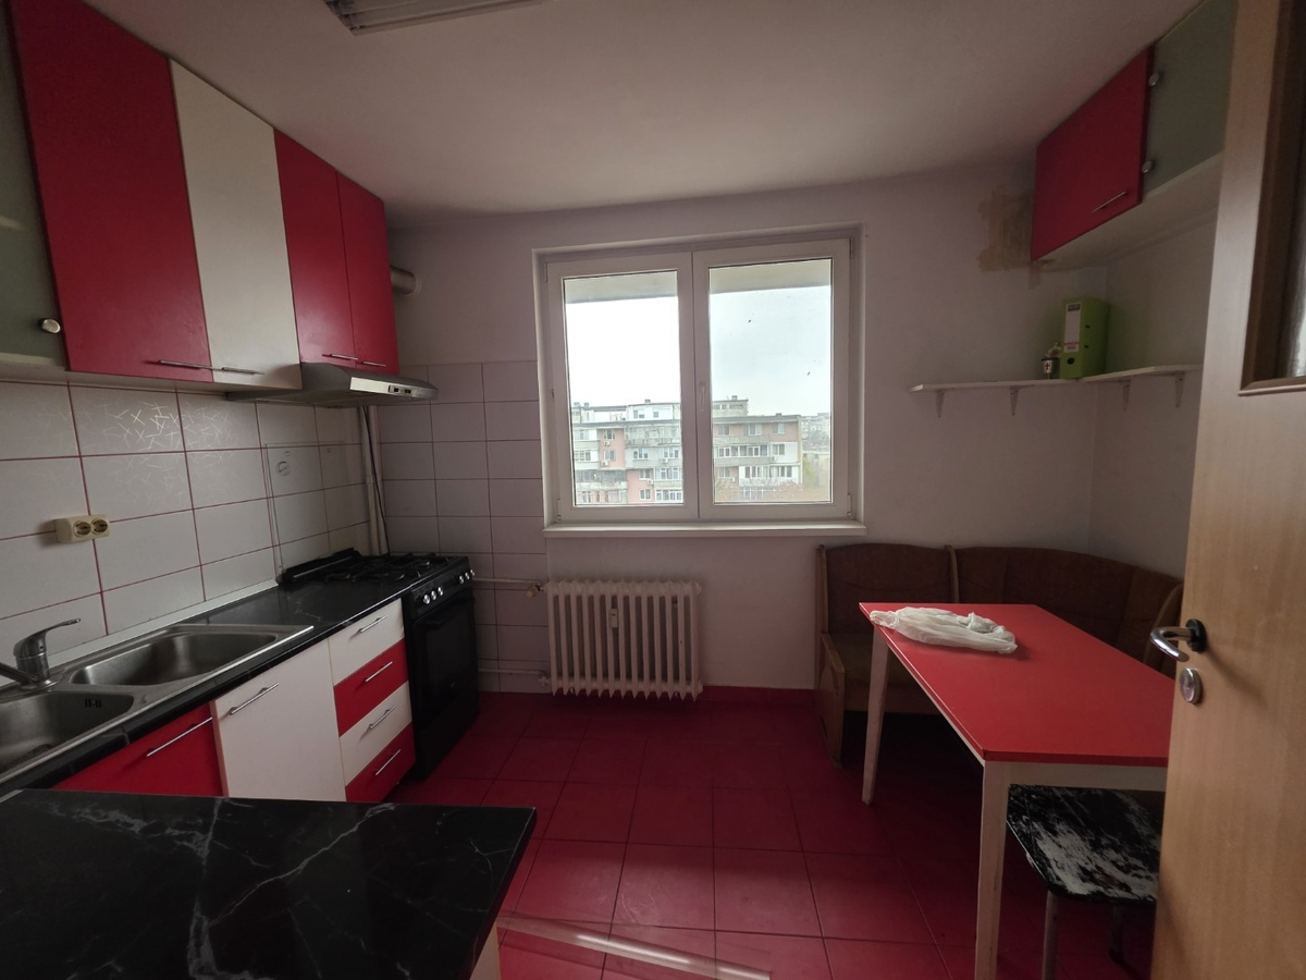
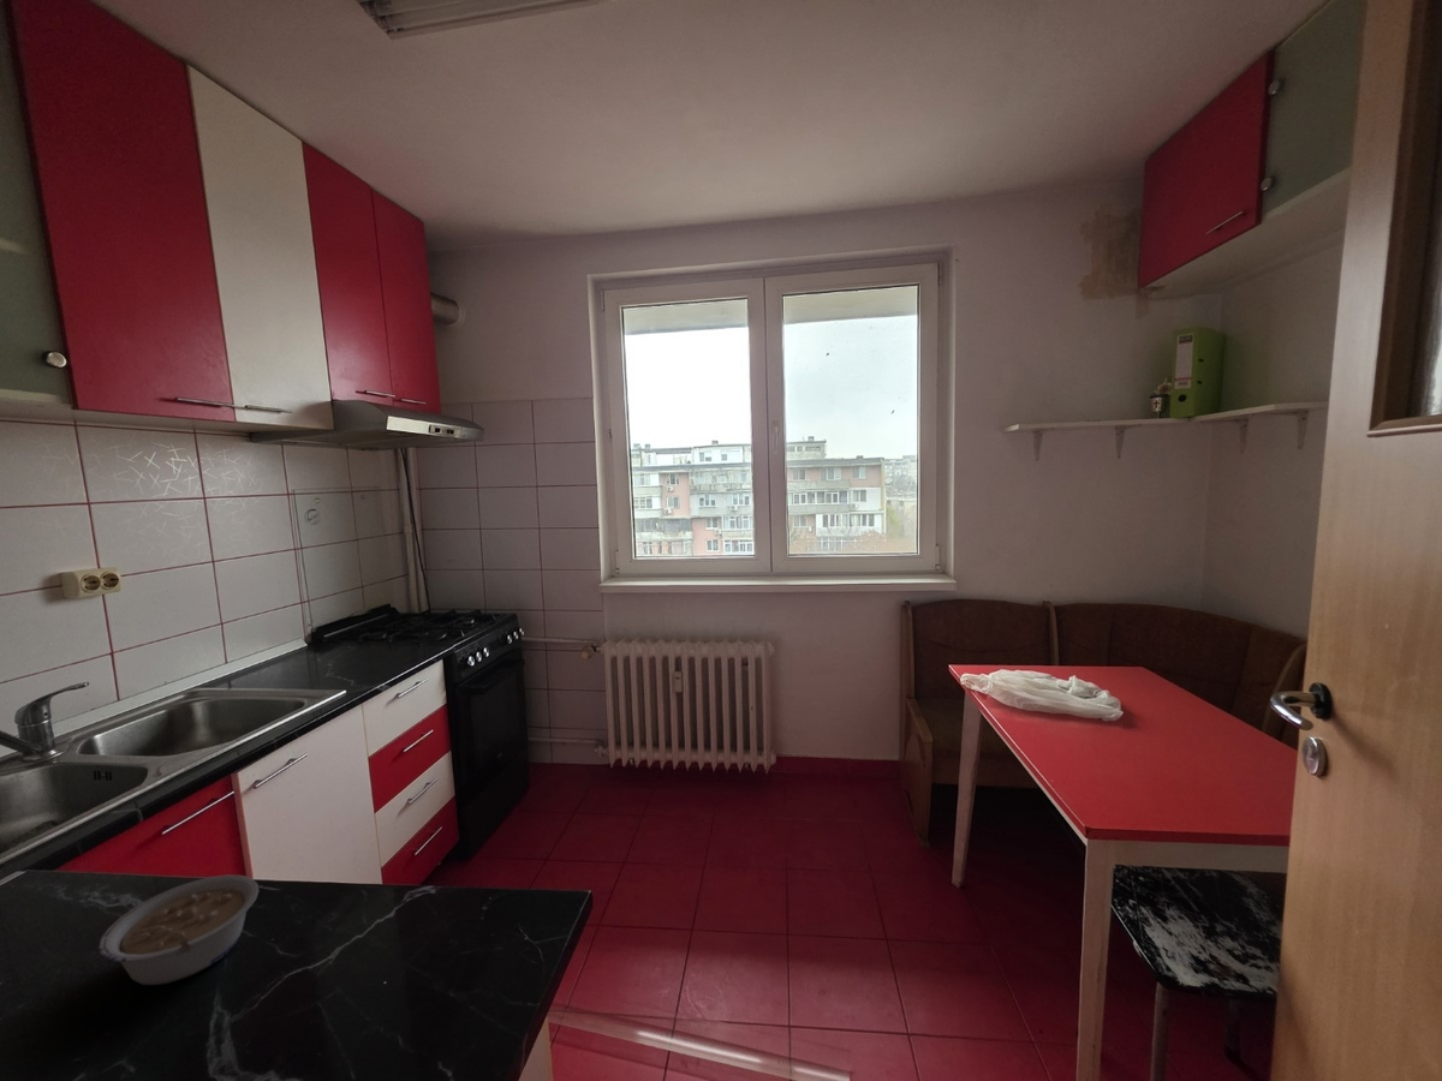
+ legume (189, 928)
